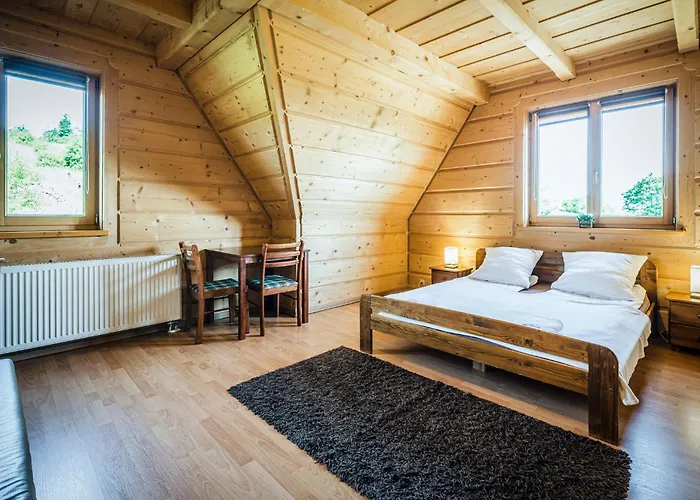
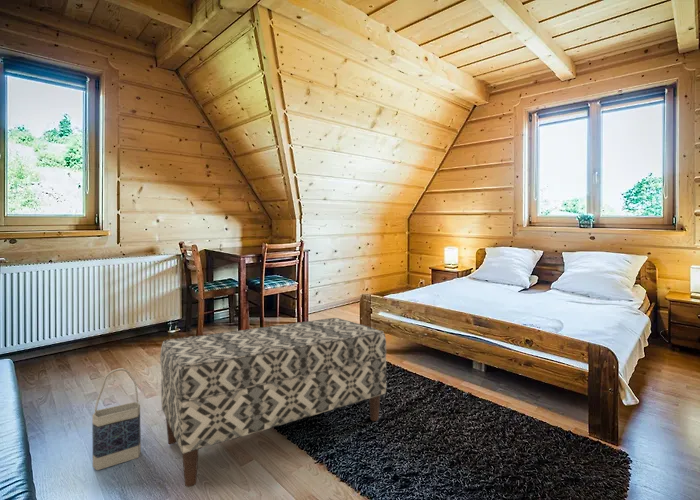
+ bench (279, 383)
+ bag (117, 414)
